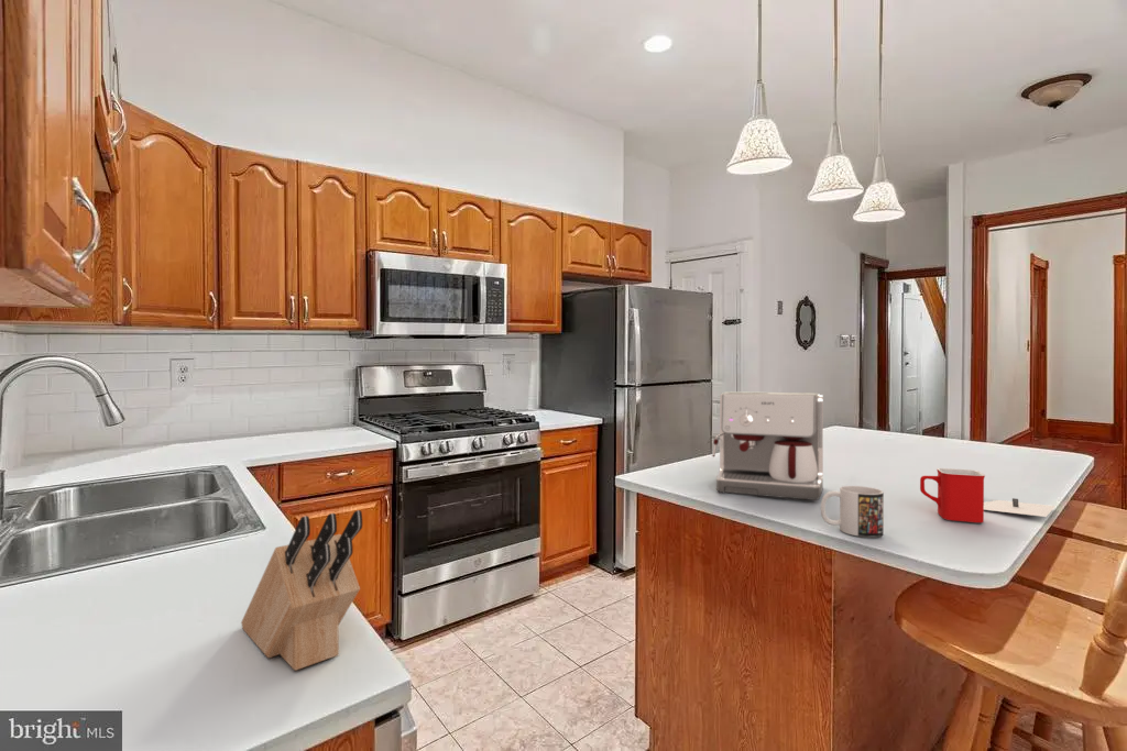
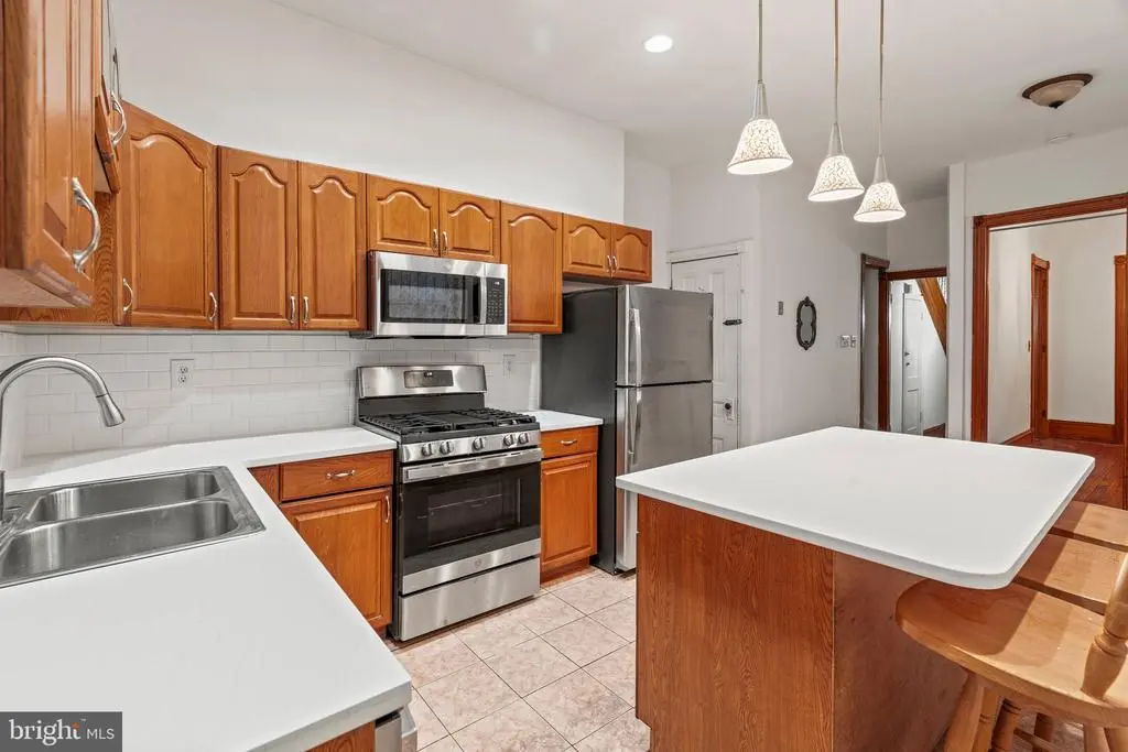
- mug (950, 494)
- coffee maker (768, 441)
- mug (851, 509)
- smartphone (1010, 502)
- knife block (302, 573)
